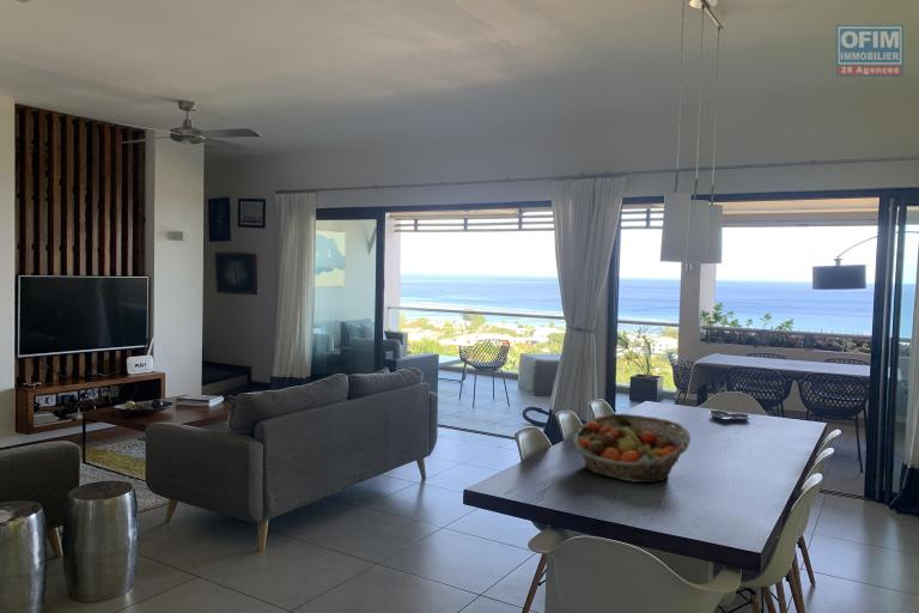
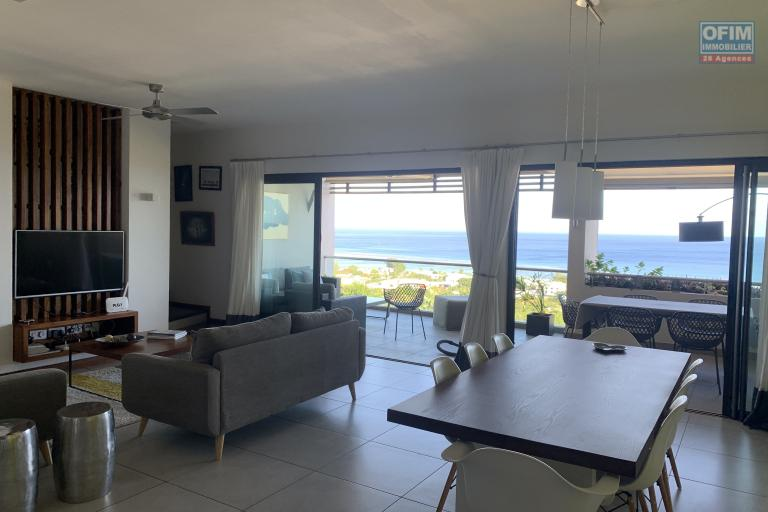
- fruit basket (629, 445)
